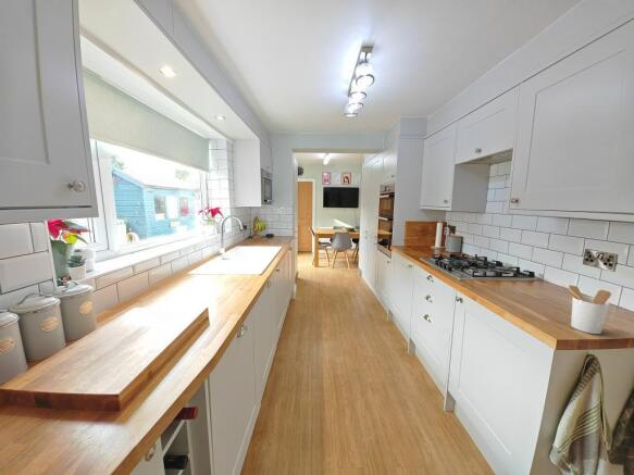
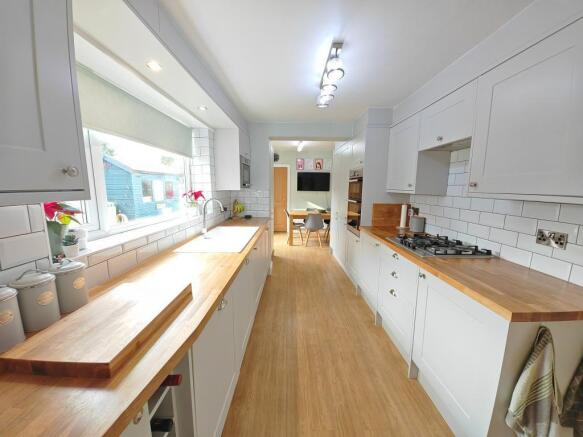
- utensil holder (581, 307)
